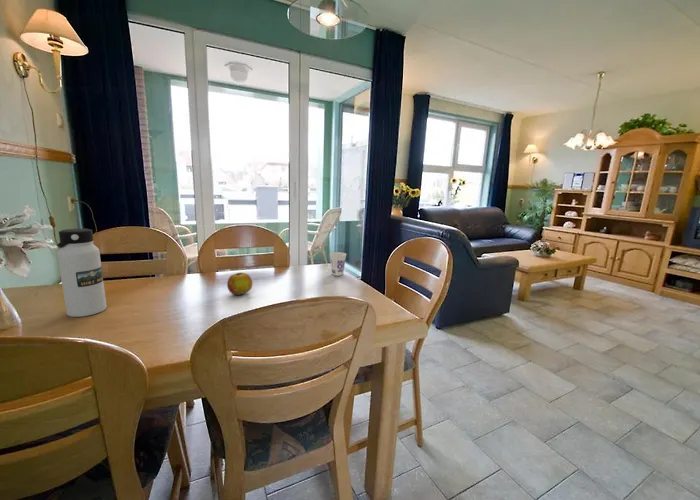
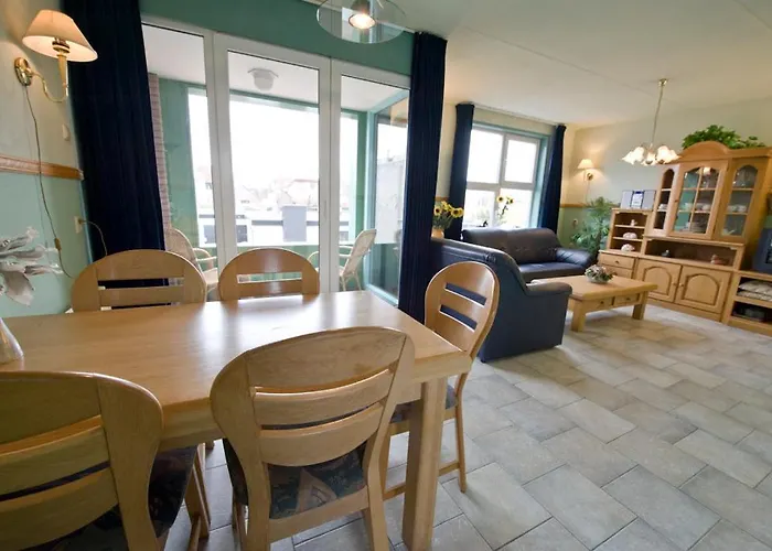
- fruit (240, 283)
- cup (337, 264)
- water bottle (81, 271)
